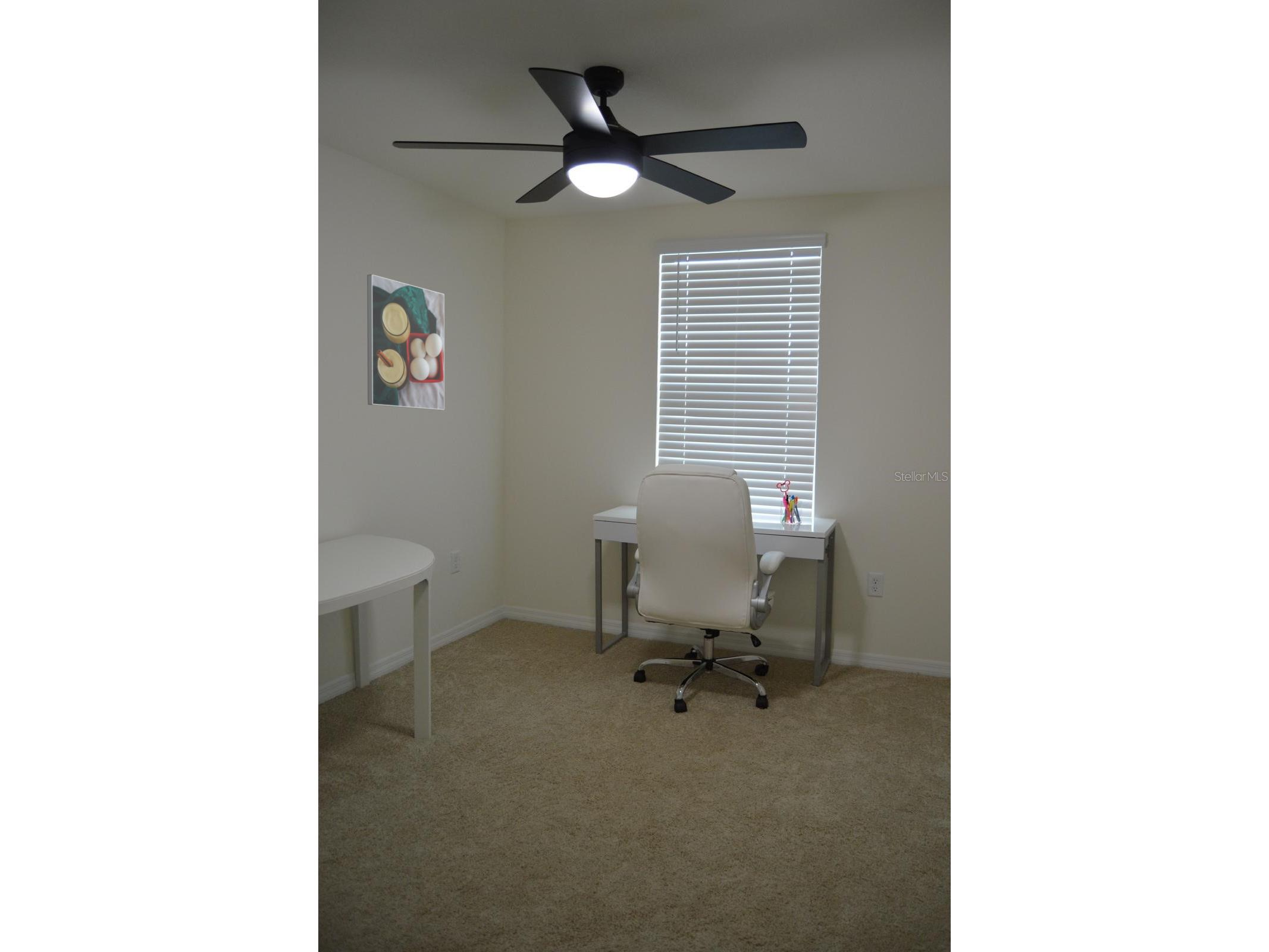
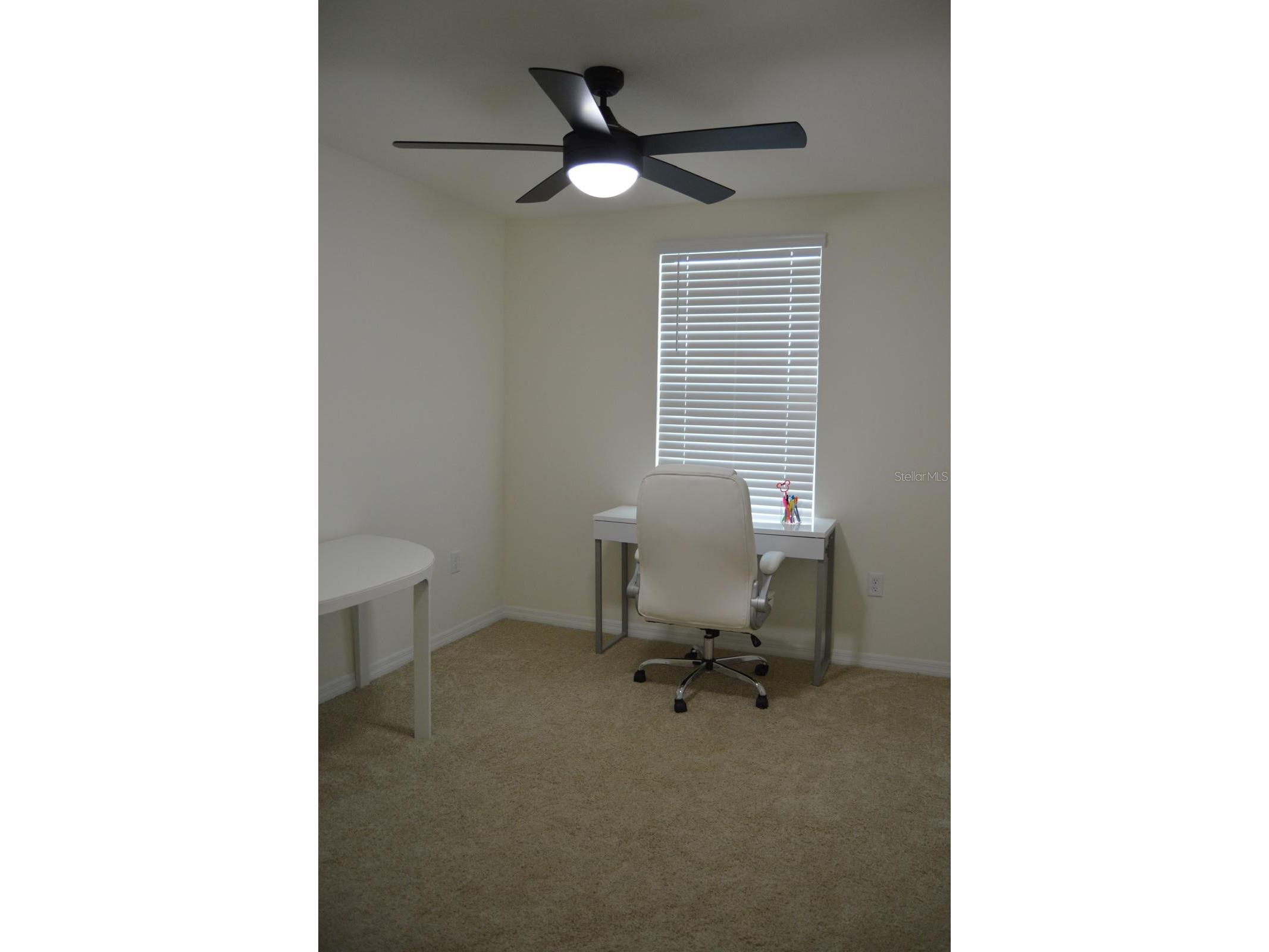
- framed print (408, 346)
